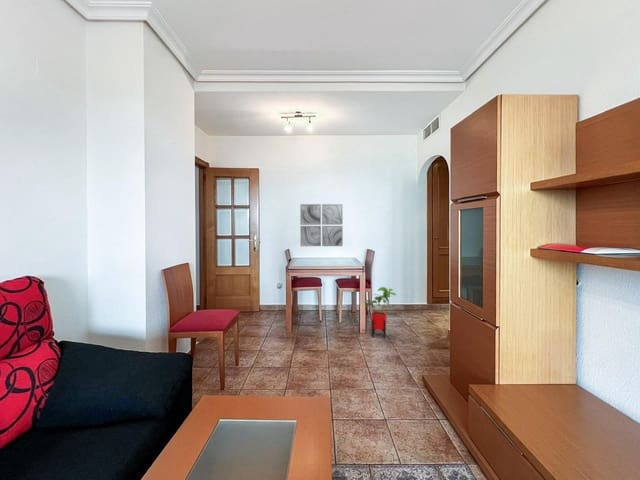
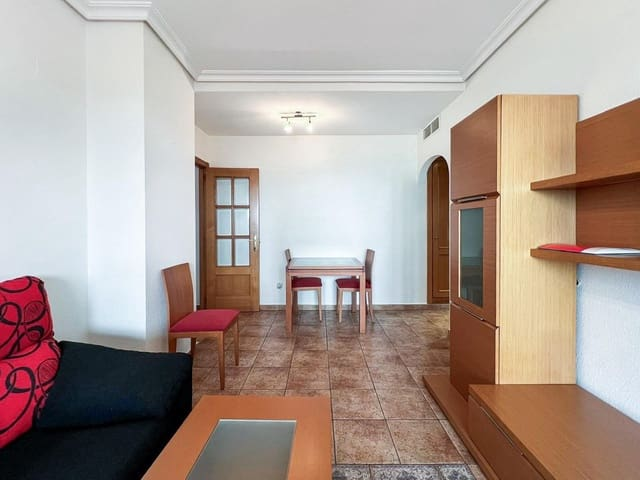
- wall art (322, 224)
- house plant (379, 312)
